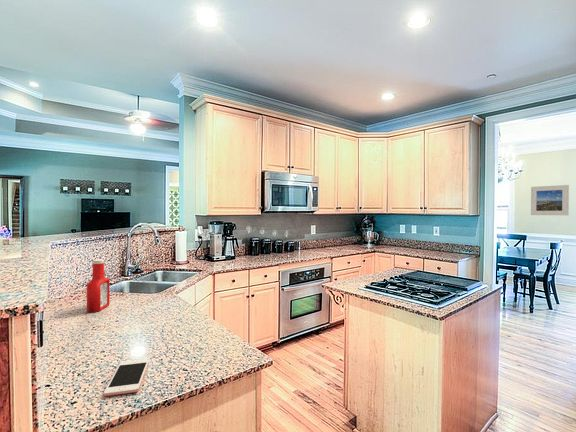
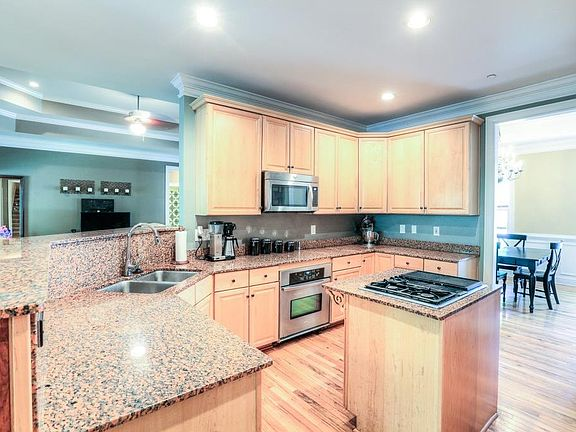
- soap bottle (98, 283)
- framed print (549, 200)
- cell phone (128, 376)
